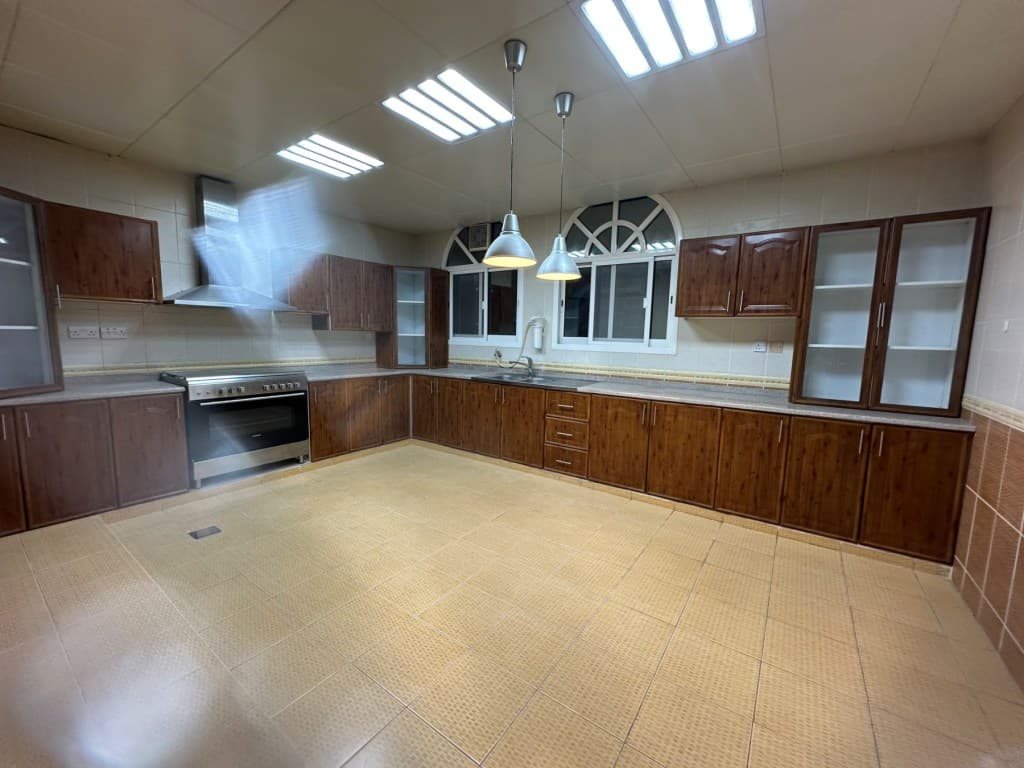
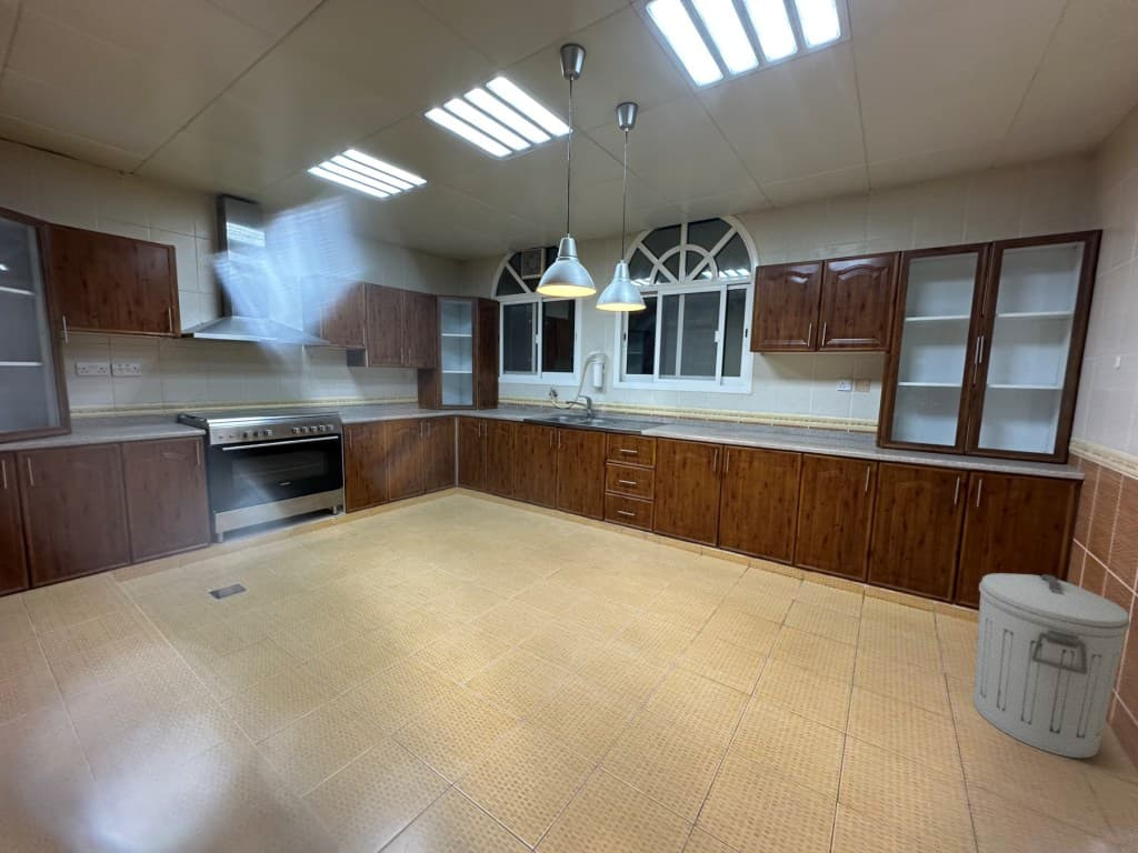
+ trash can (1041, 651)
